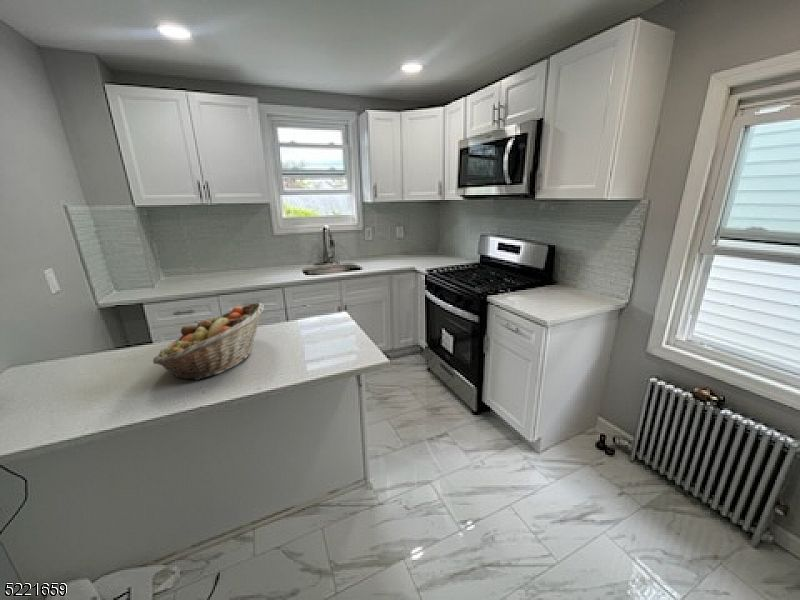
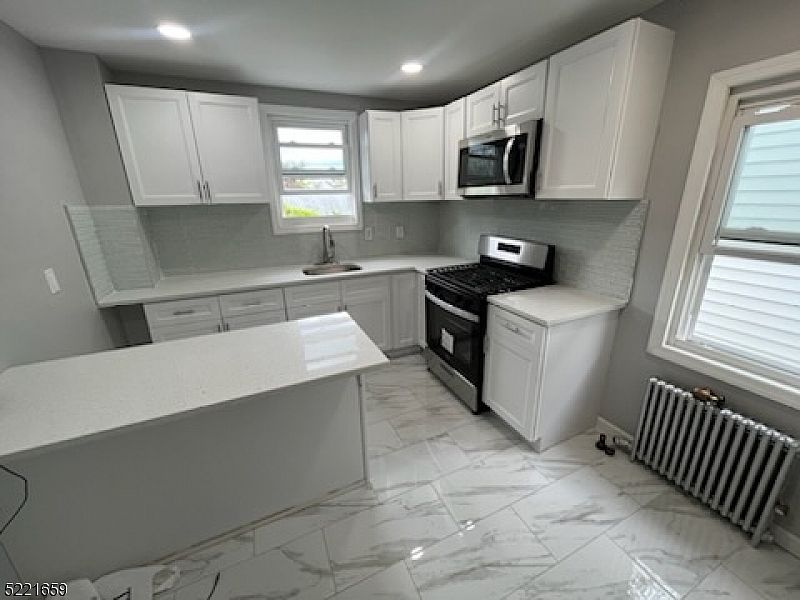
- fruit basket (215, 337)
